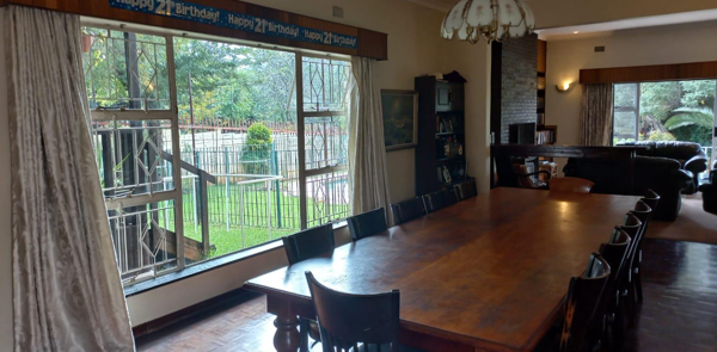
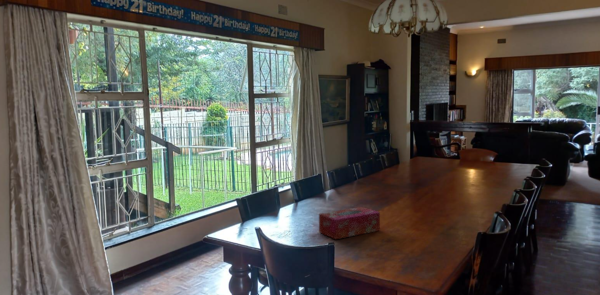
+ tissue box (349, 222)
